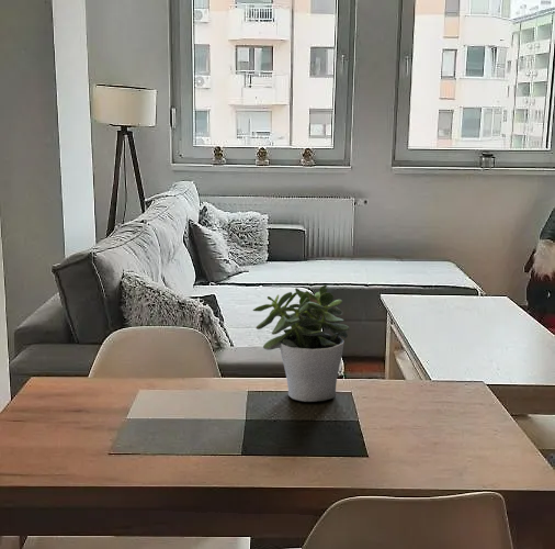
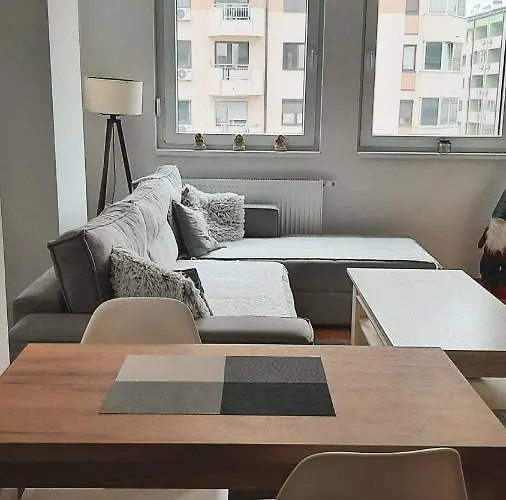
- potted plant (301, 338)
